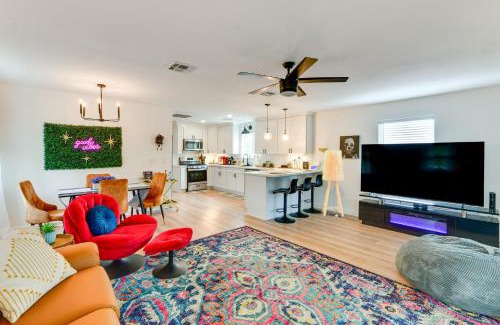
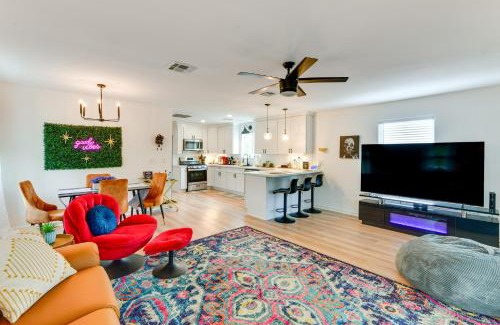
- floor lamp (333, 180)
